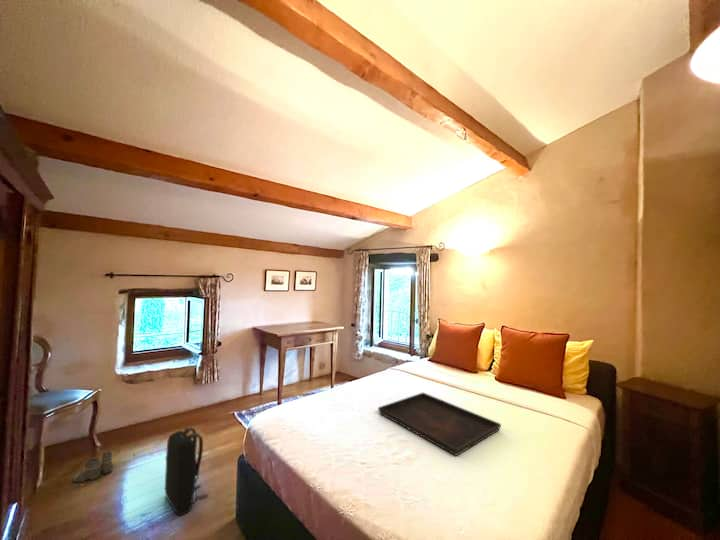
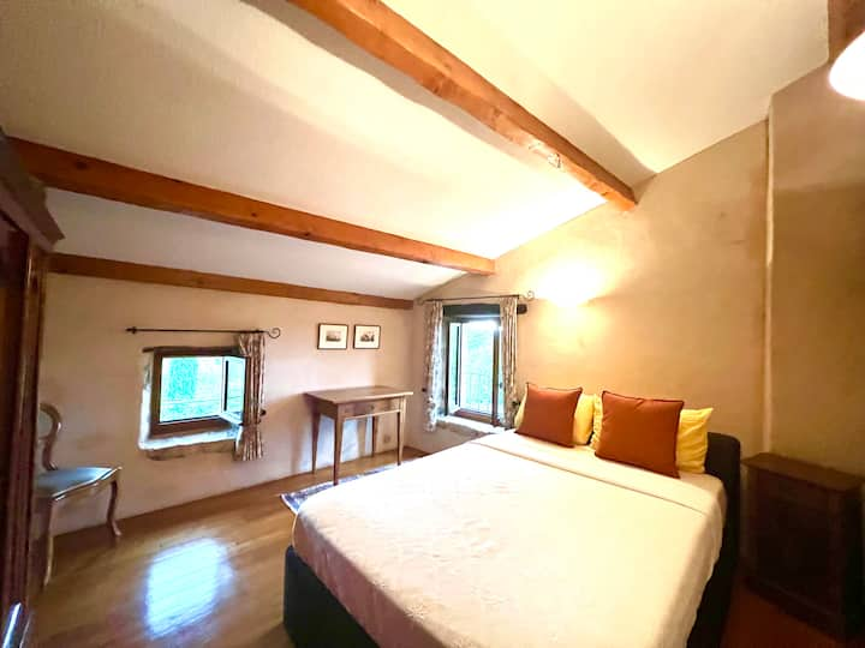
- boots (98, 464)
- backpack (188, 462)
- serving tray (436, 418)
